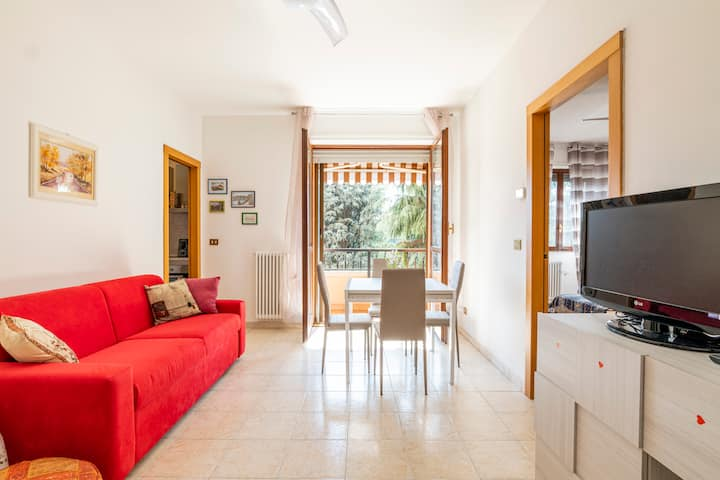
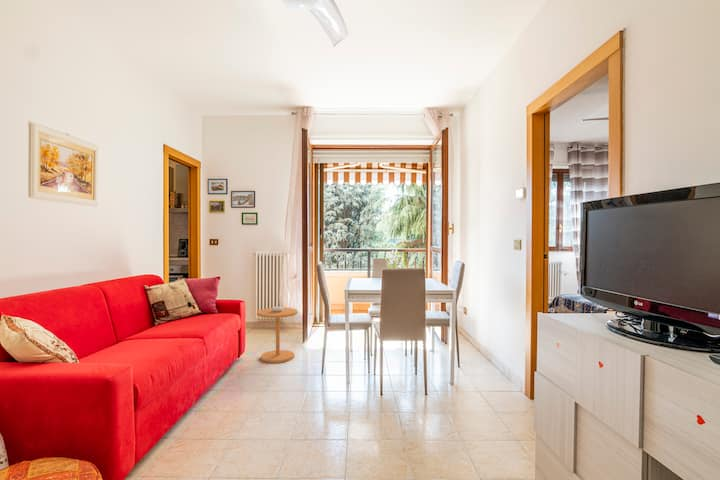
+ side table (277, 332)
